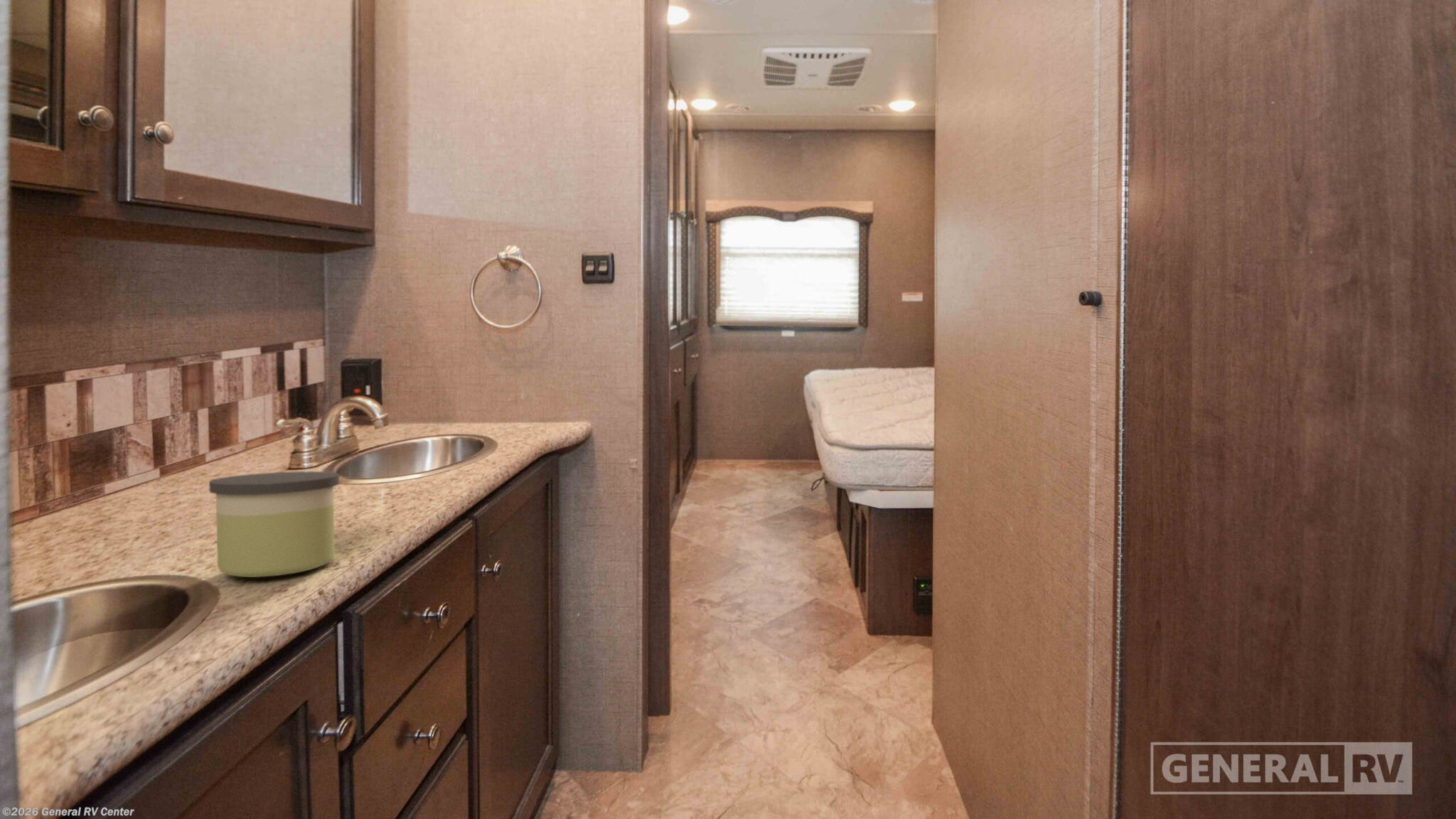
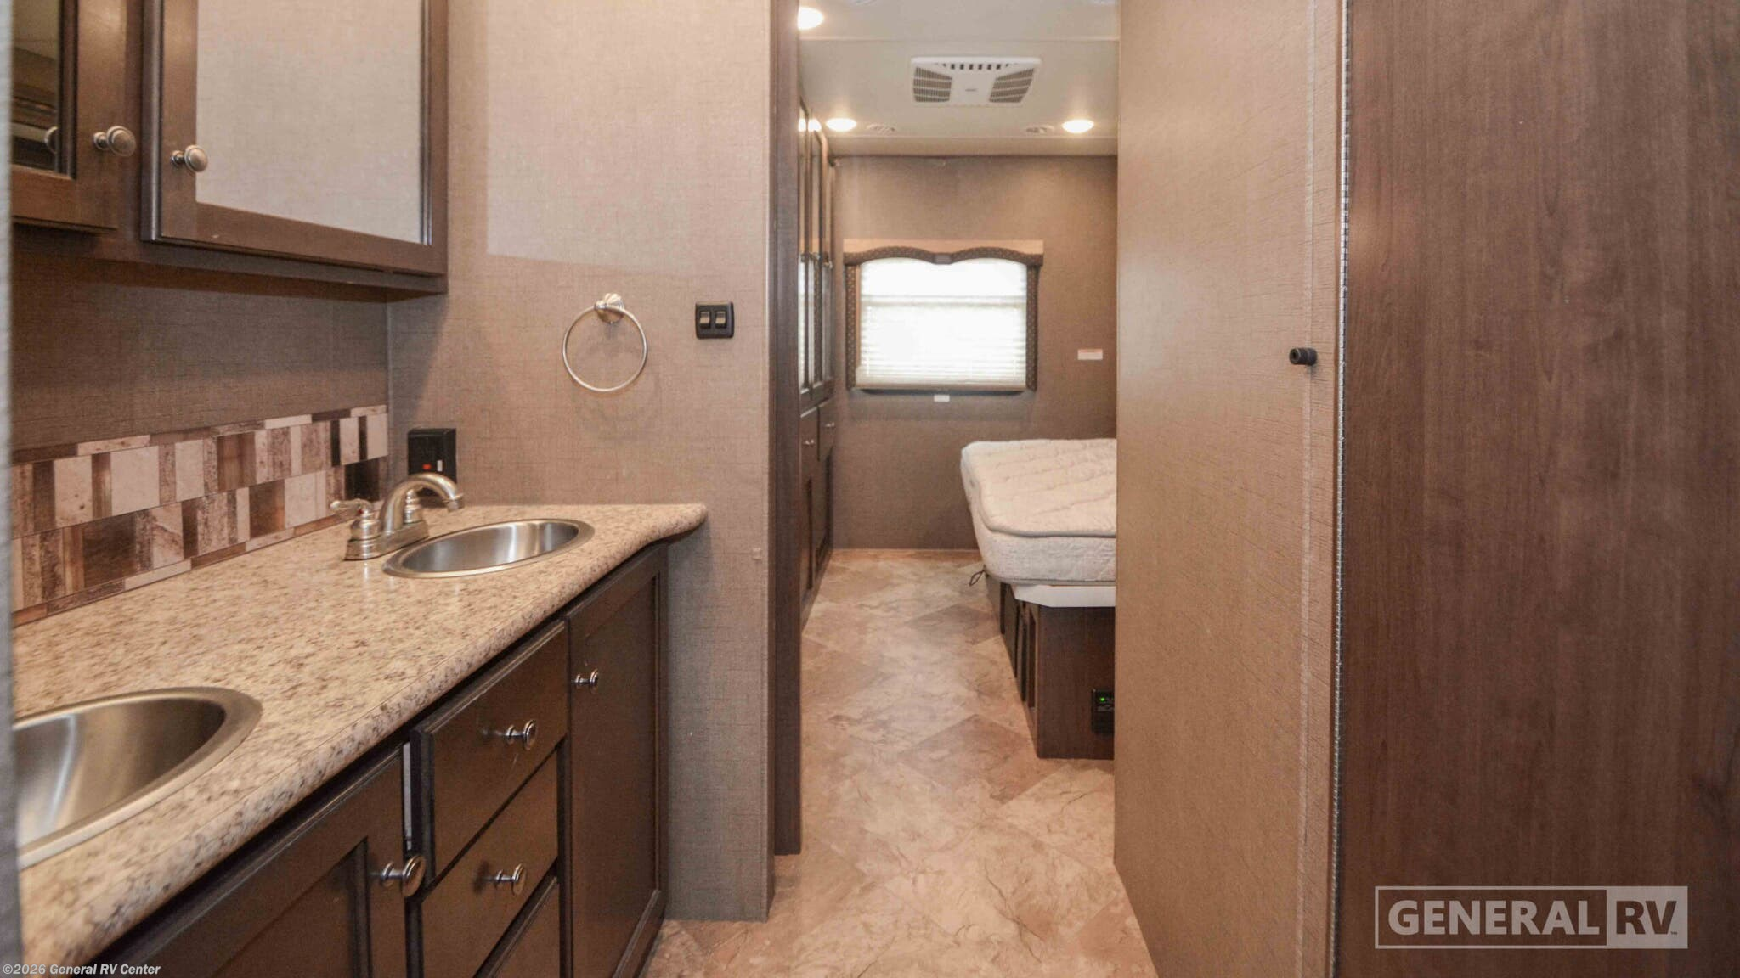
- candle (277, 522)
